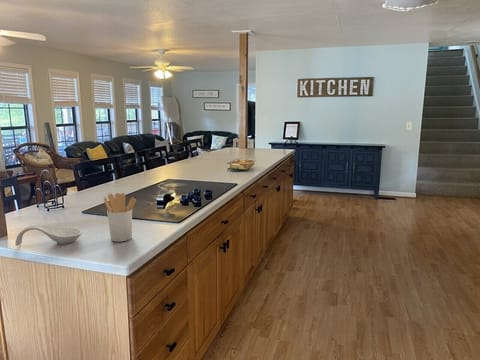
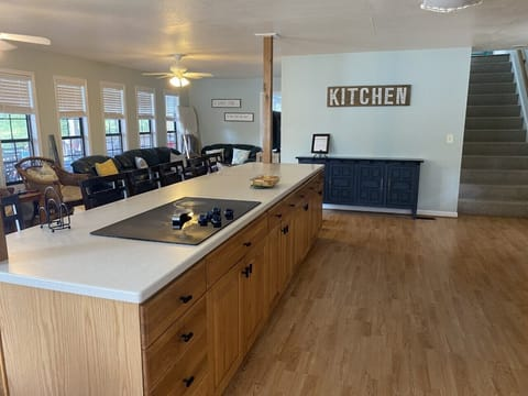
- spoon rest (49, 234)
- utensil holder (119, 215)
